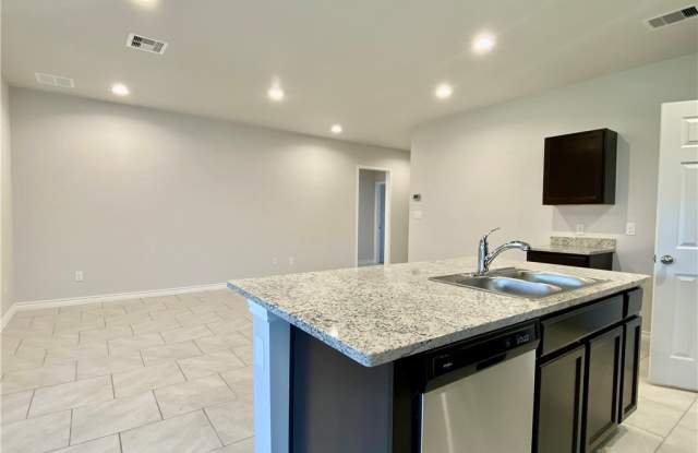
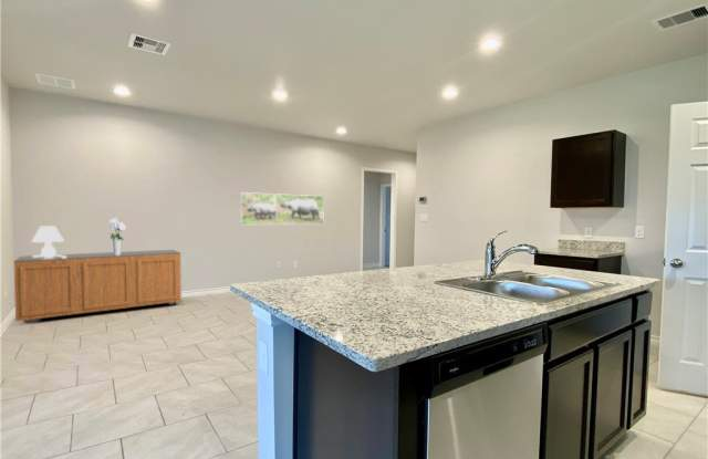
+ table lamp (48, 241)
+ bouquet (117, 236)
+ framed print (284, 209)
+ sideboard (105, 282)
